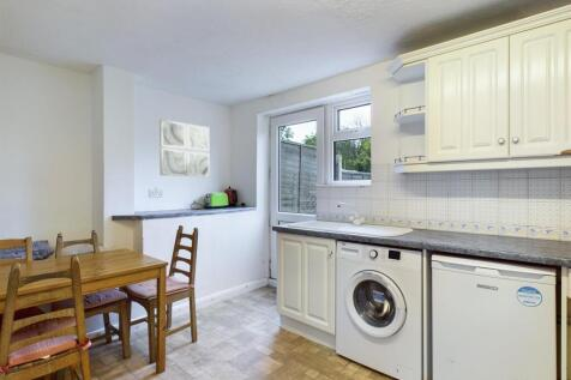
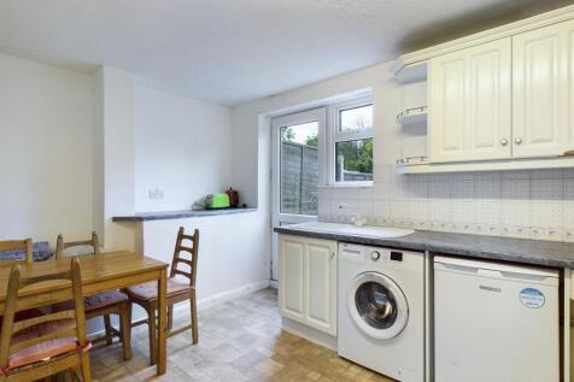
- wall art (186, 149)
